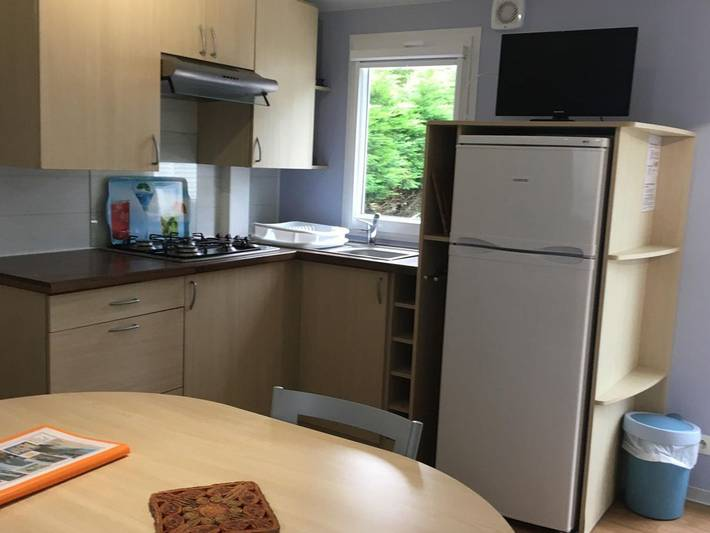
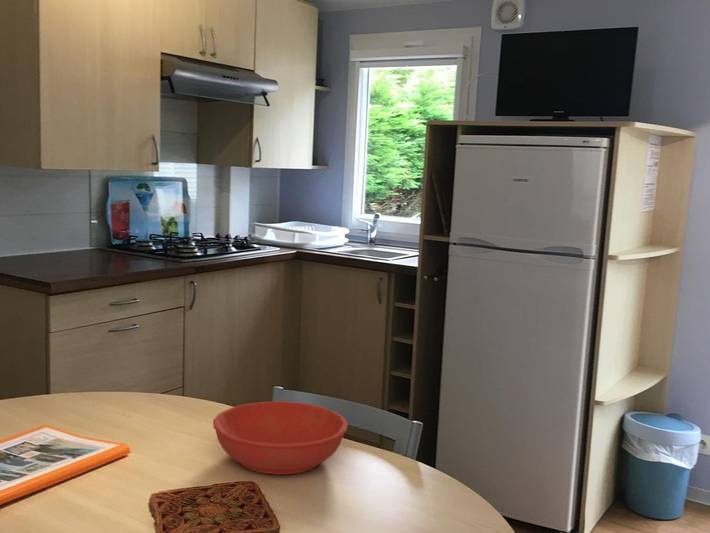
+ bowl (280, 439)
